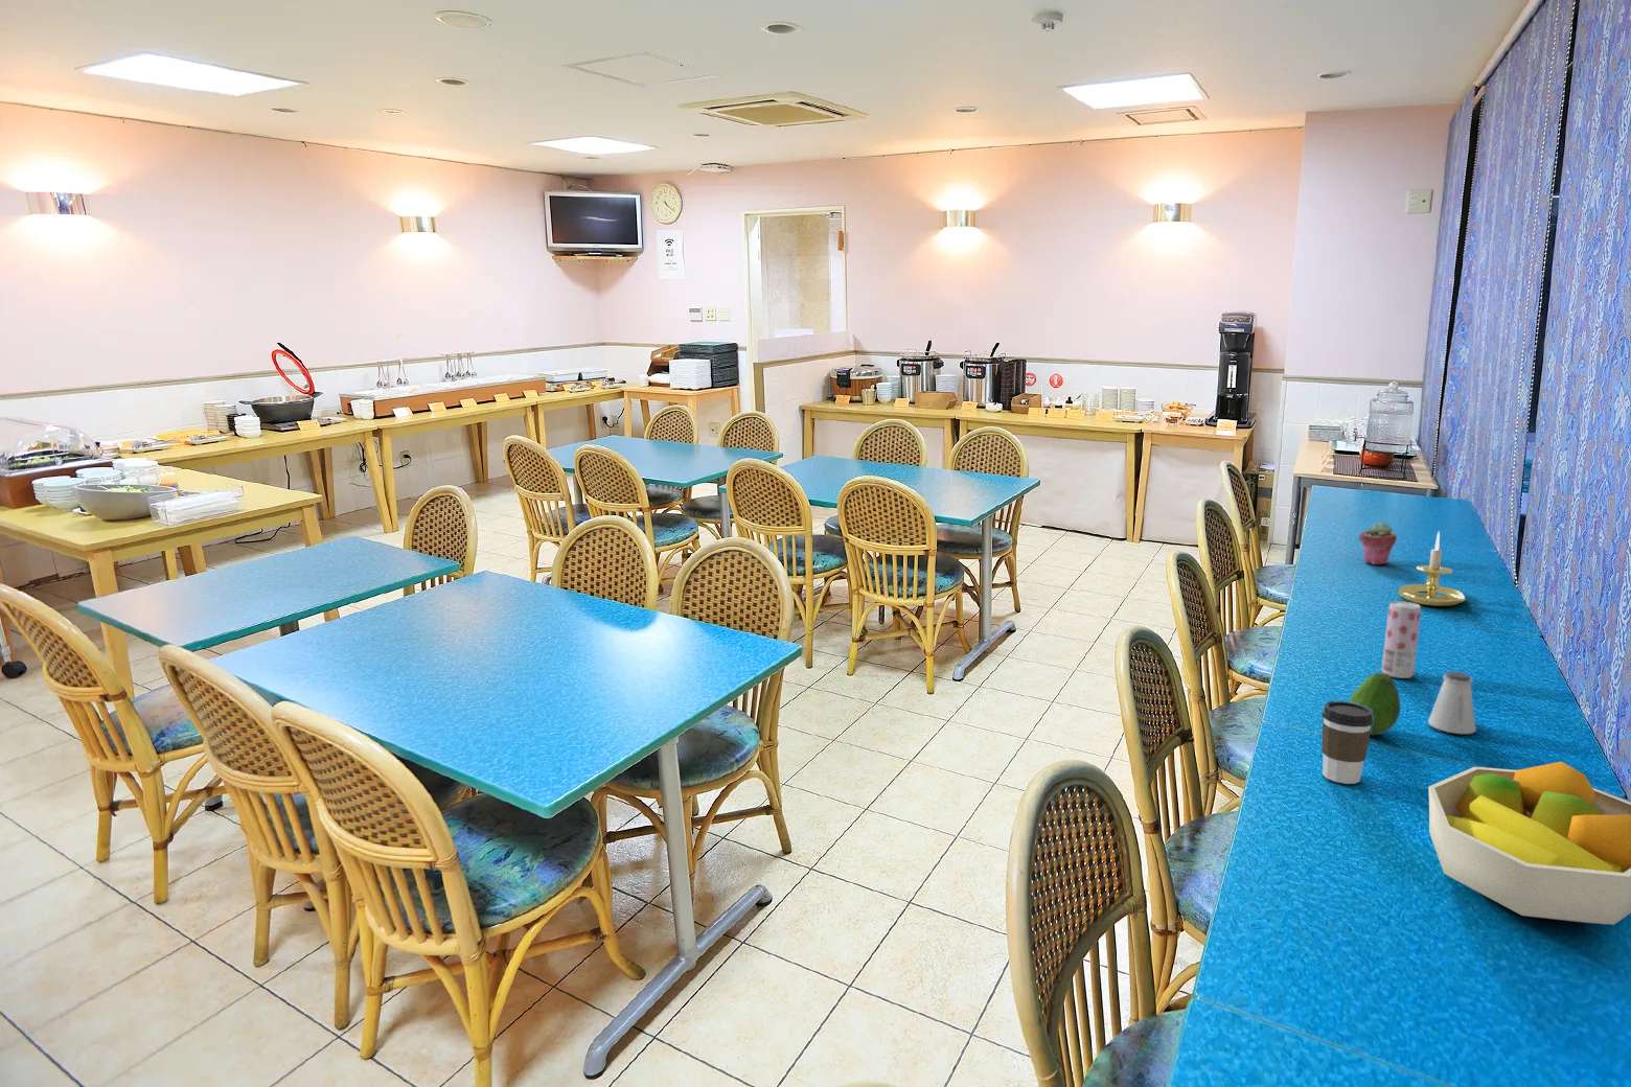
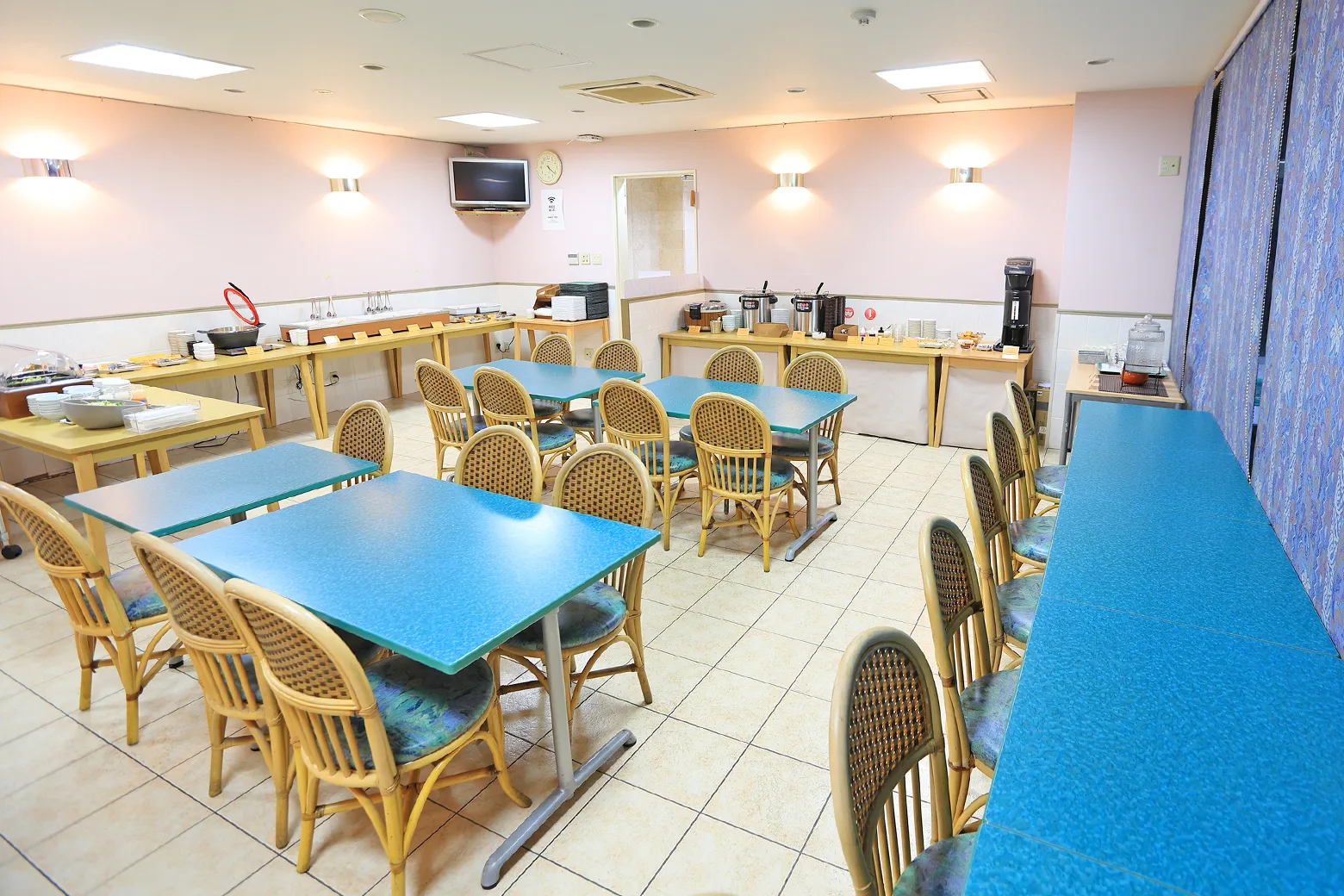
- fruit bowl (1539, 832)
- potted succulent (1377, 541)
- candle holder (1434, 567)
- beverage can (1400, 638)
- coffee cup (1345, 742)
- saltshaker (1454, 700)
- fruit (1374, 702)
